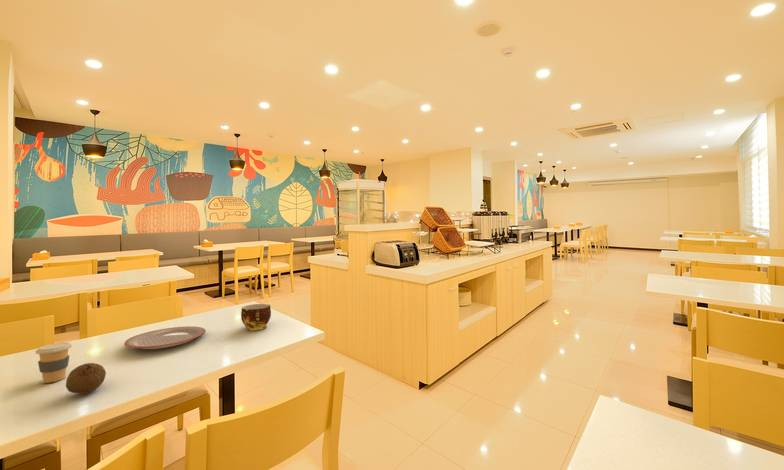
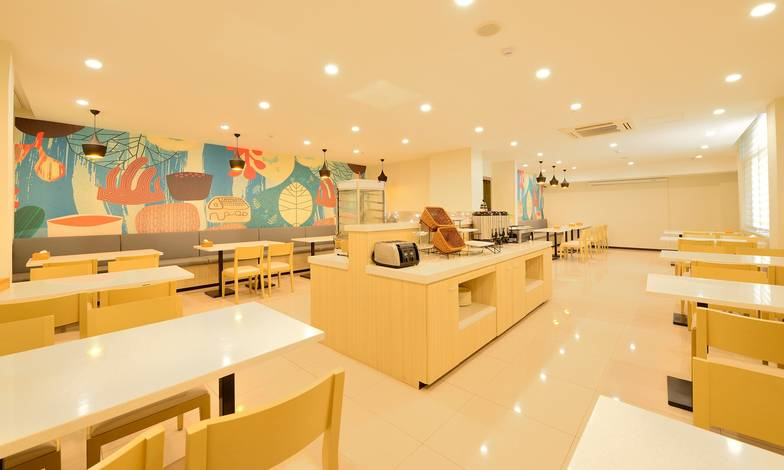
- coffee cup (54, 362)
- cup (257, 317)
- plate (167, 338)
- fruit (86, 377)
